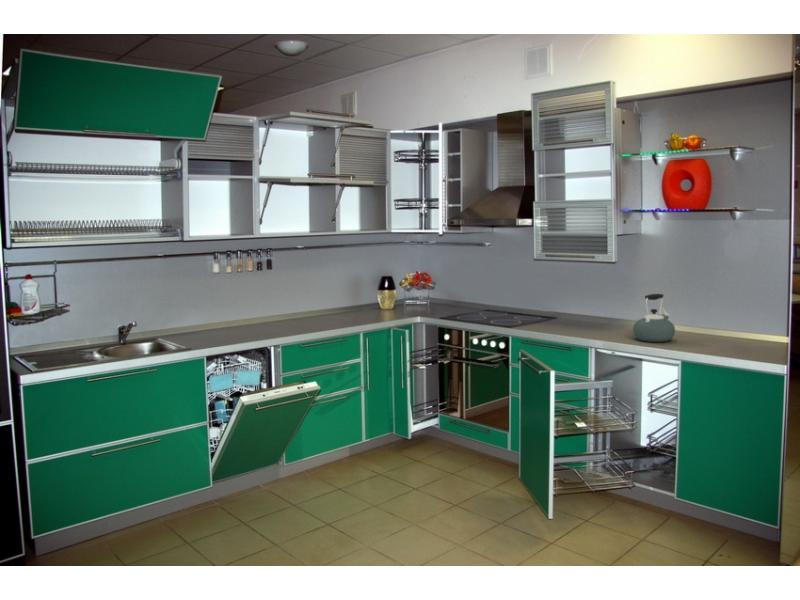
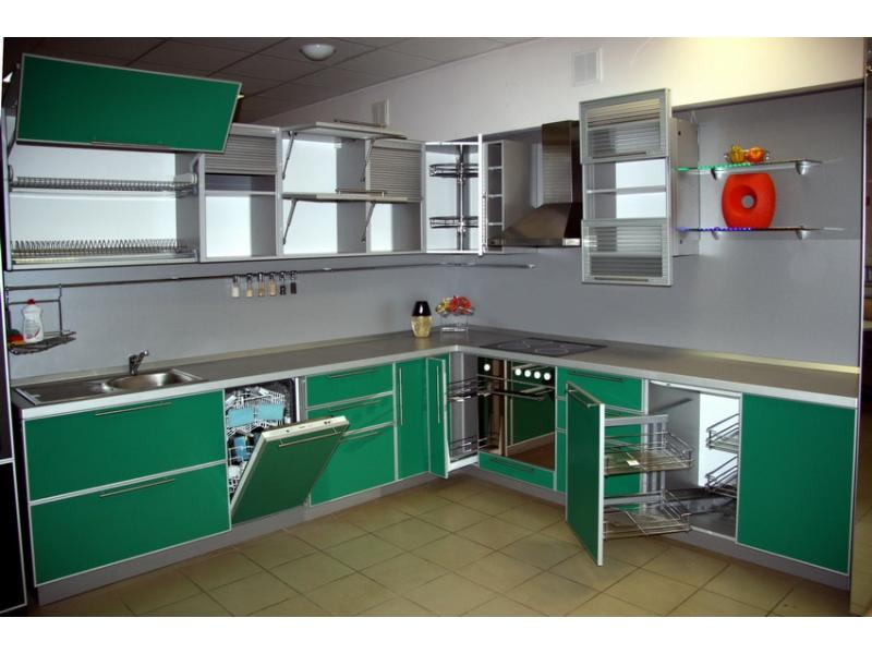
- kettle (655, 316)
